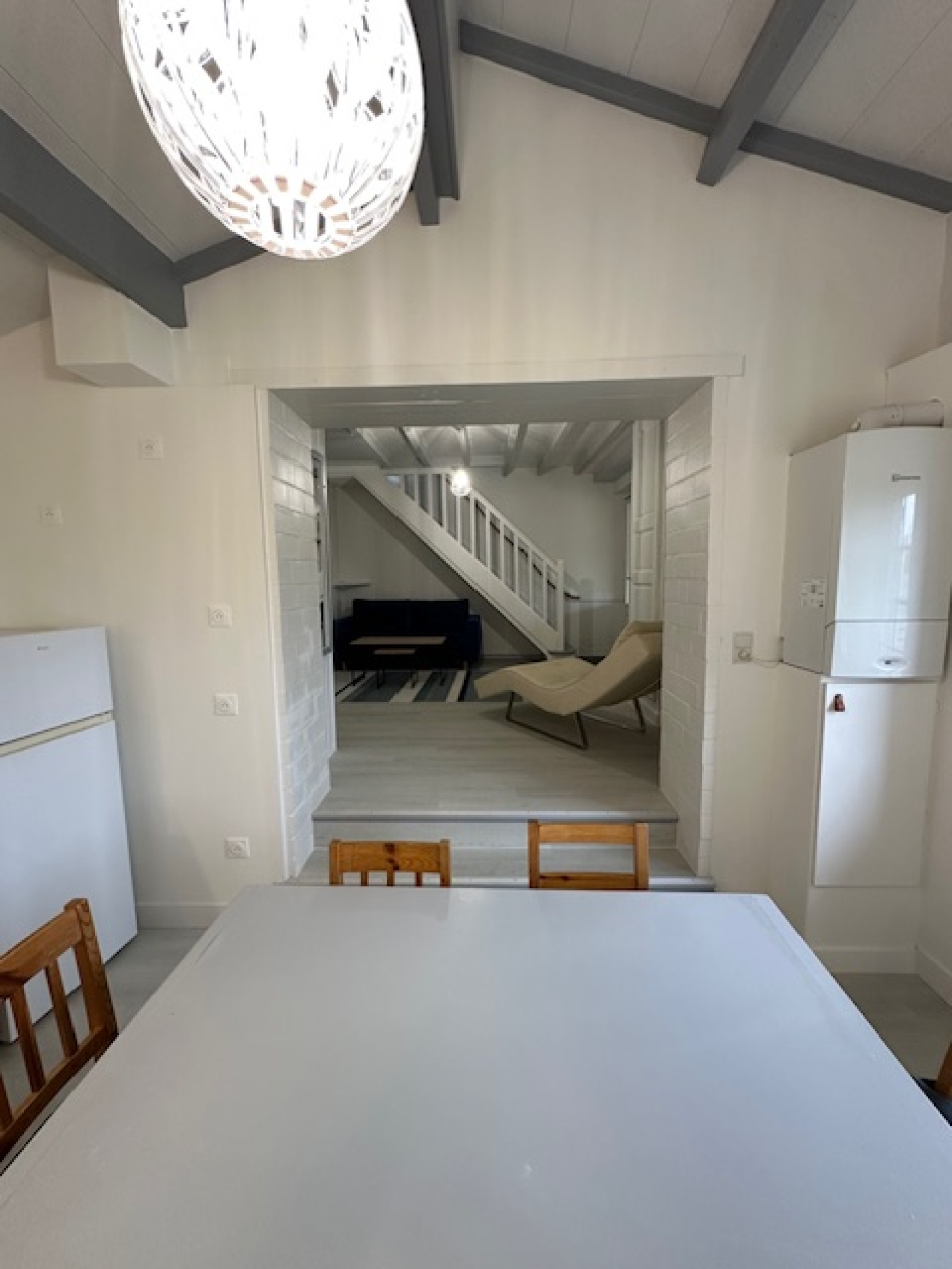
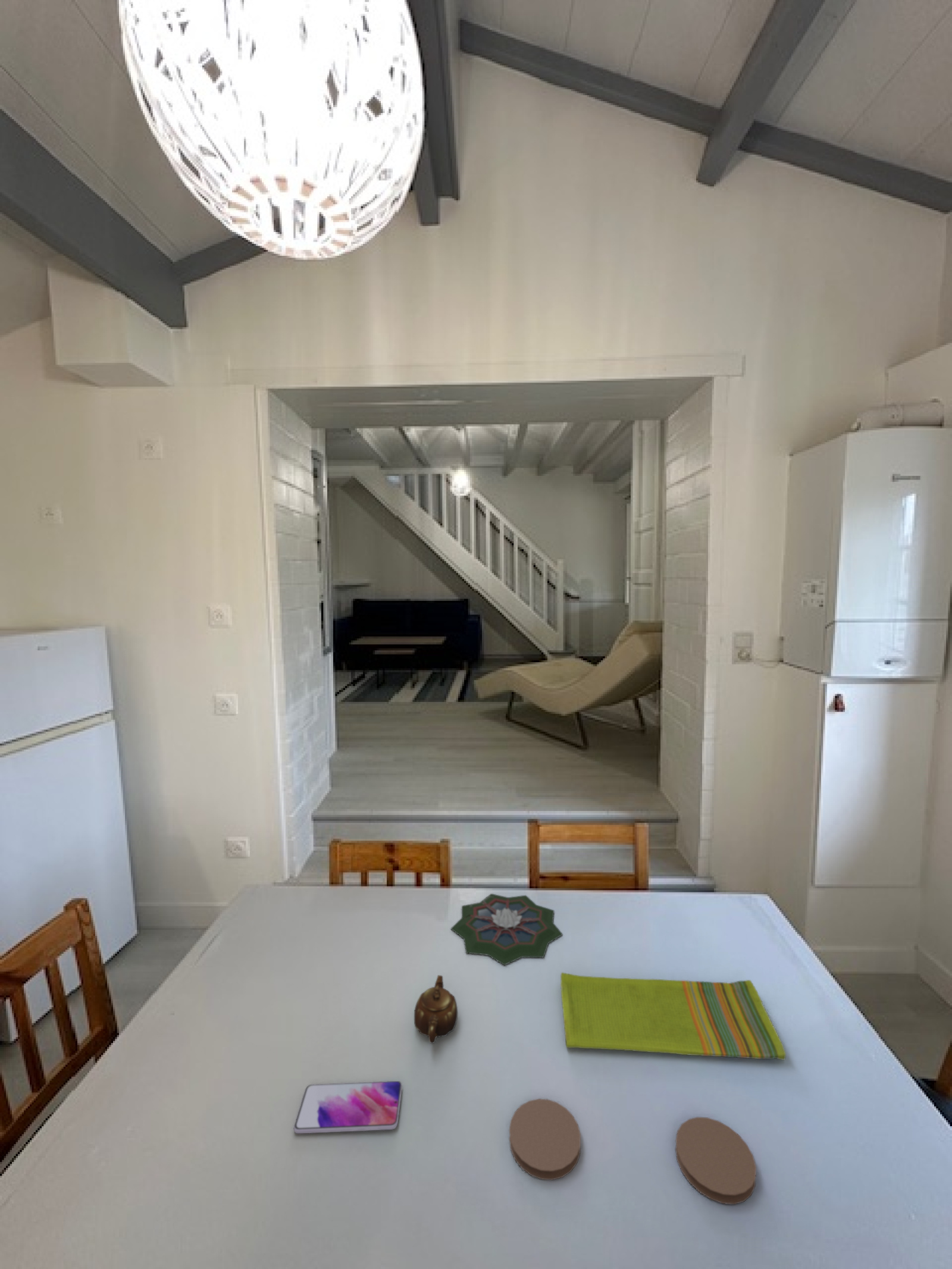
+ dish towel (664, 1012)
+ coaster (544, 1136)
+ flower (505, 917)
+ smartphone (350, 1106)
+ teapot (435, 1007)
+ coaster (715, 1158)
